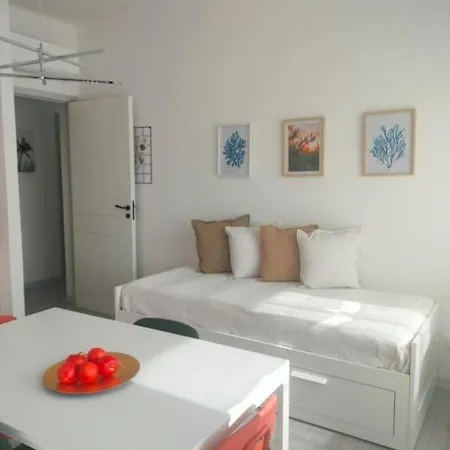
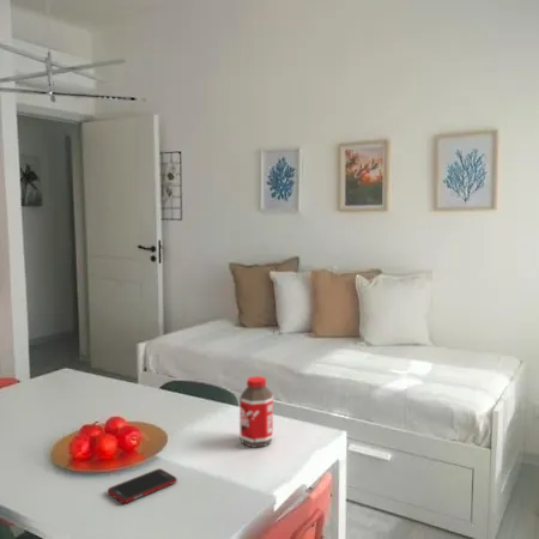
+ cell phone (143, 485)
+ bottle (256, 410)
